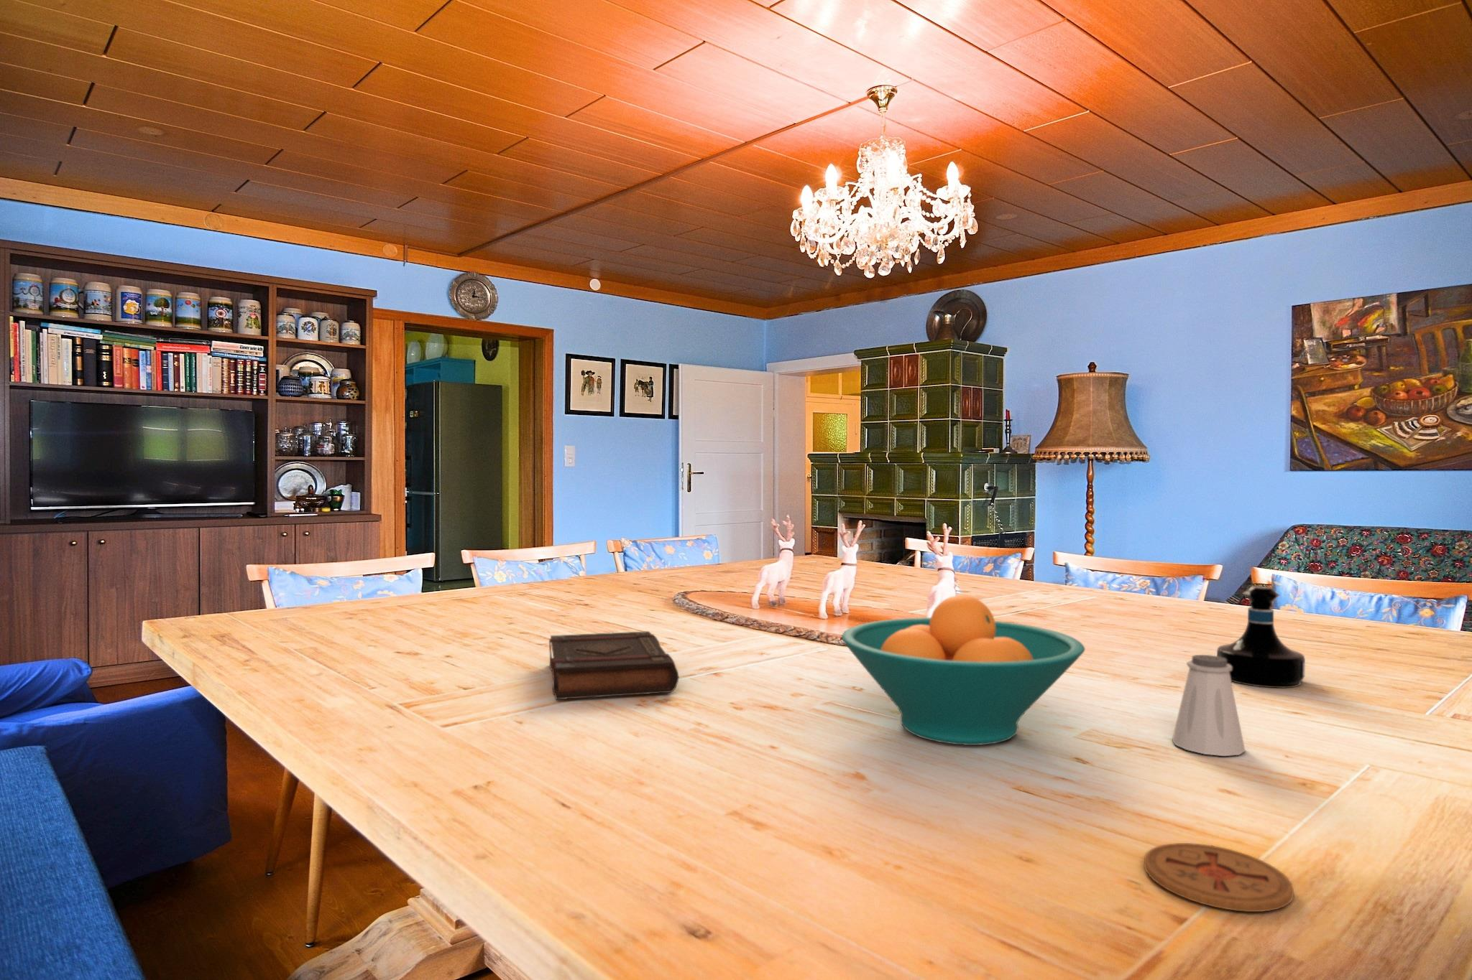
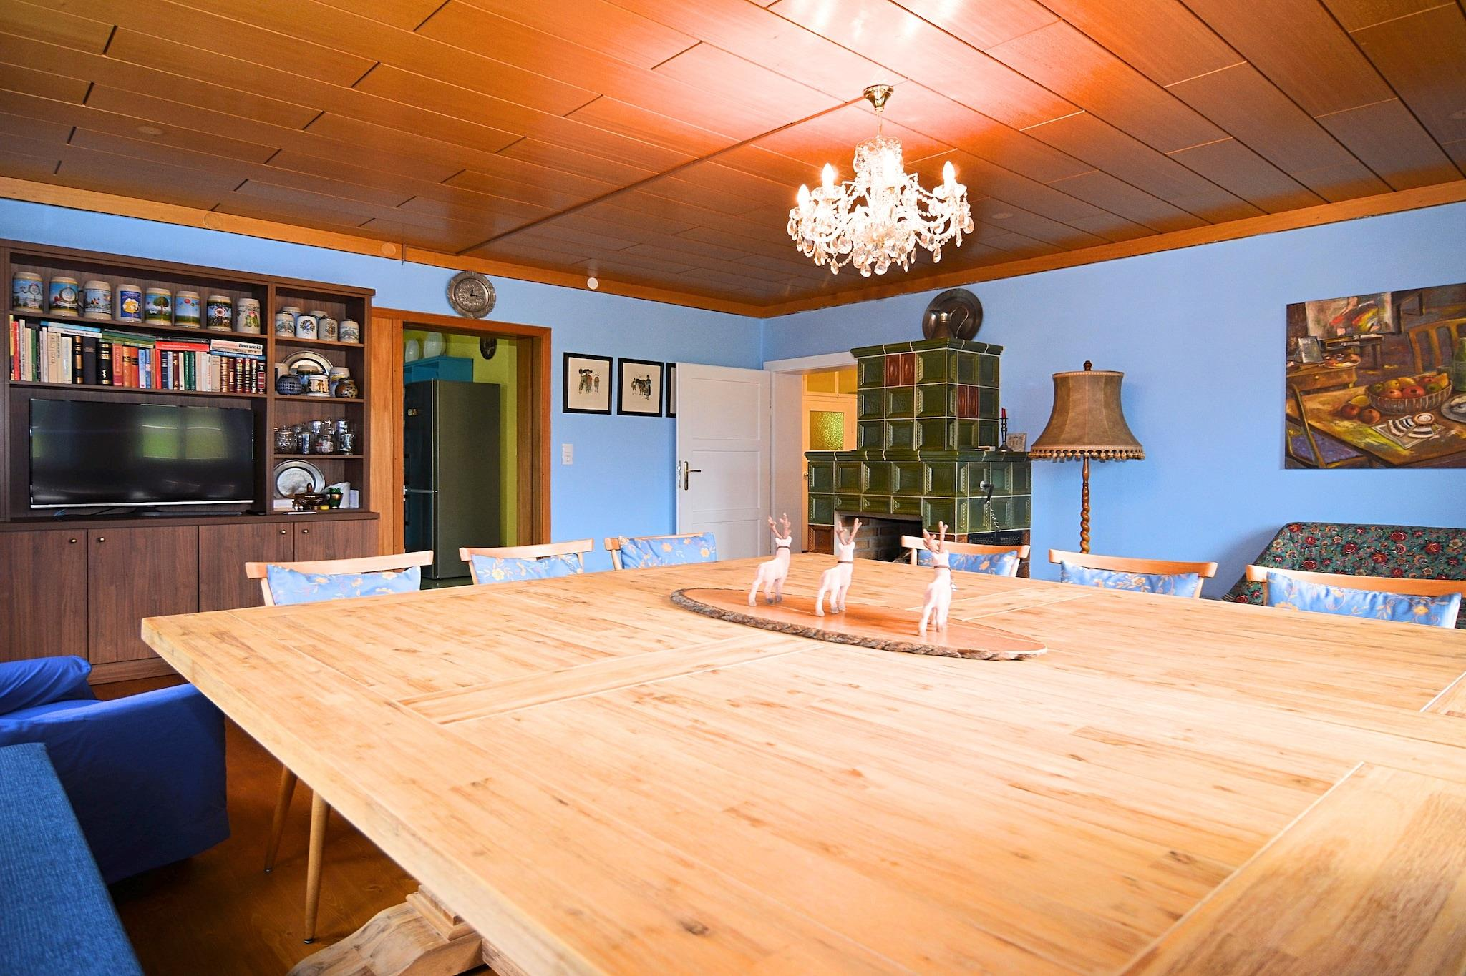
- book (610, 661)
- fruit bowl (959, 663)
- tequila bottle (1260, 633)
- saltshaker (1208, 701)
- coaster (1216, 875)
